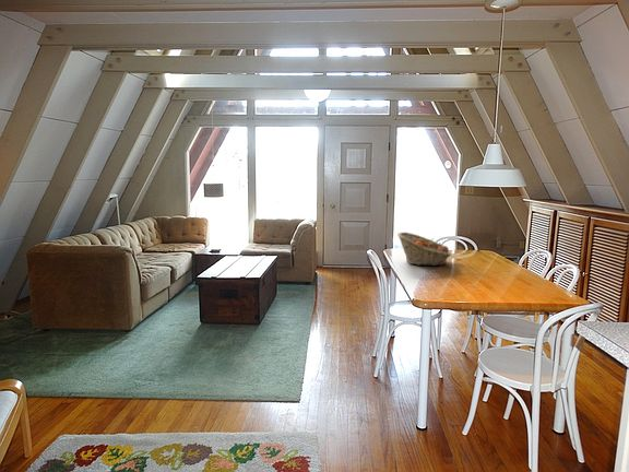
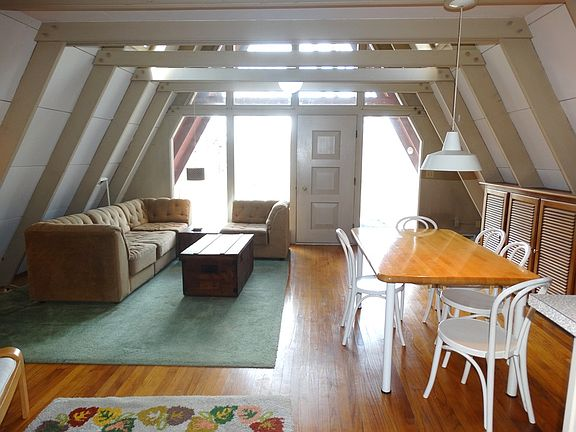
- fruit basket (424, 248)
